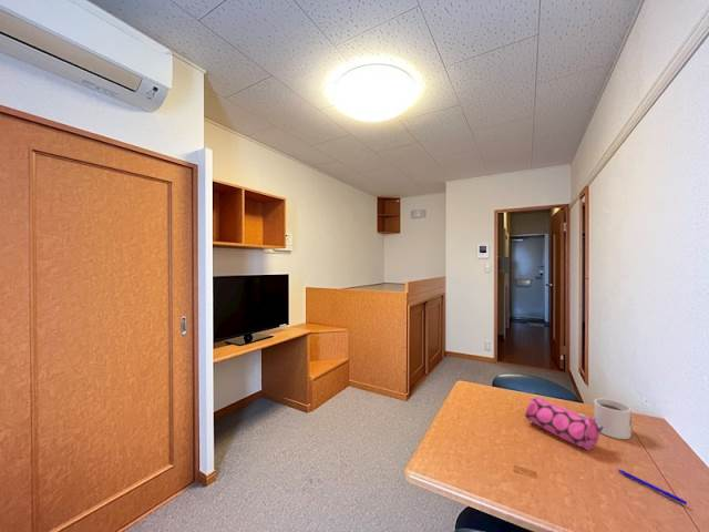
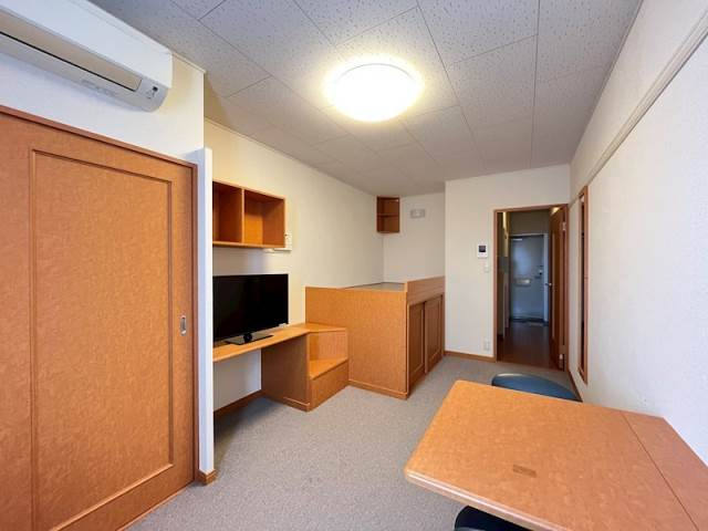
- pencil case (559, 419)
- pen (648, 484)
- mug (608, 416)
